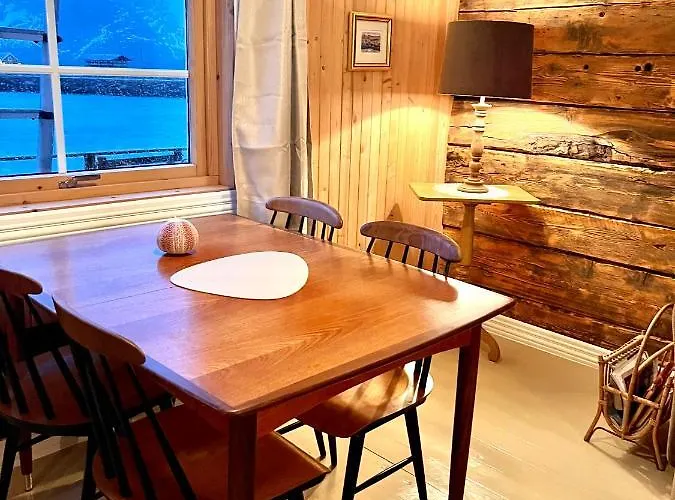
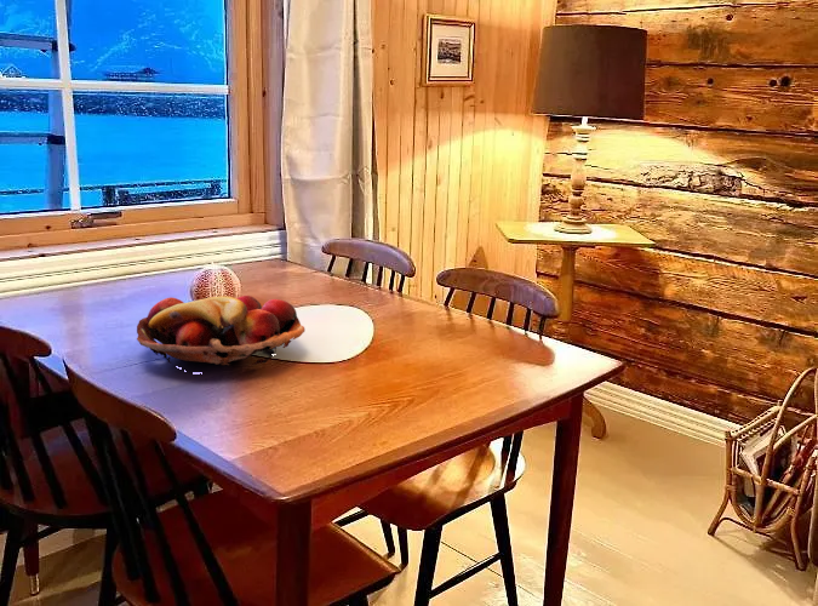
+ fruit basket (222, 326)
